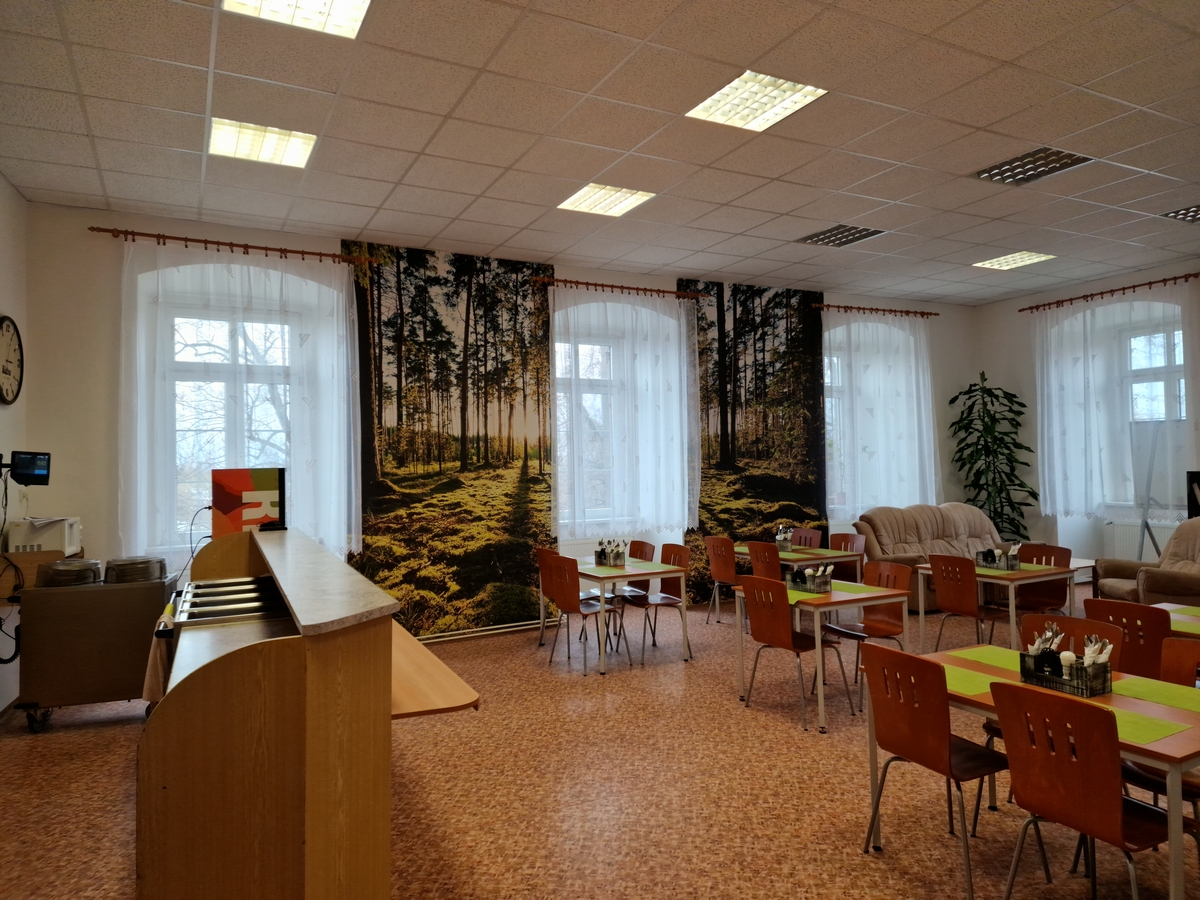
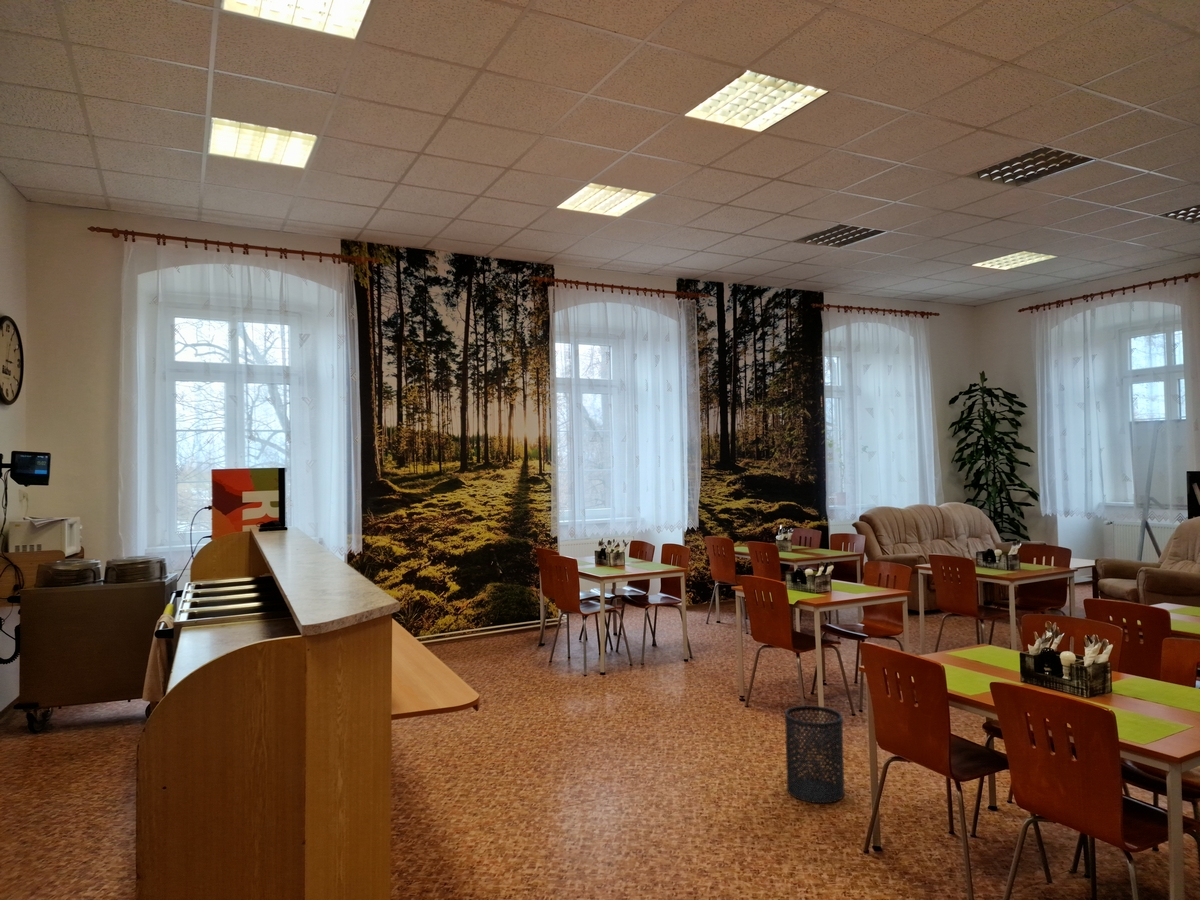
+ trash can (814, 752)
